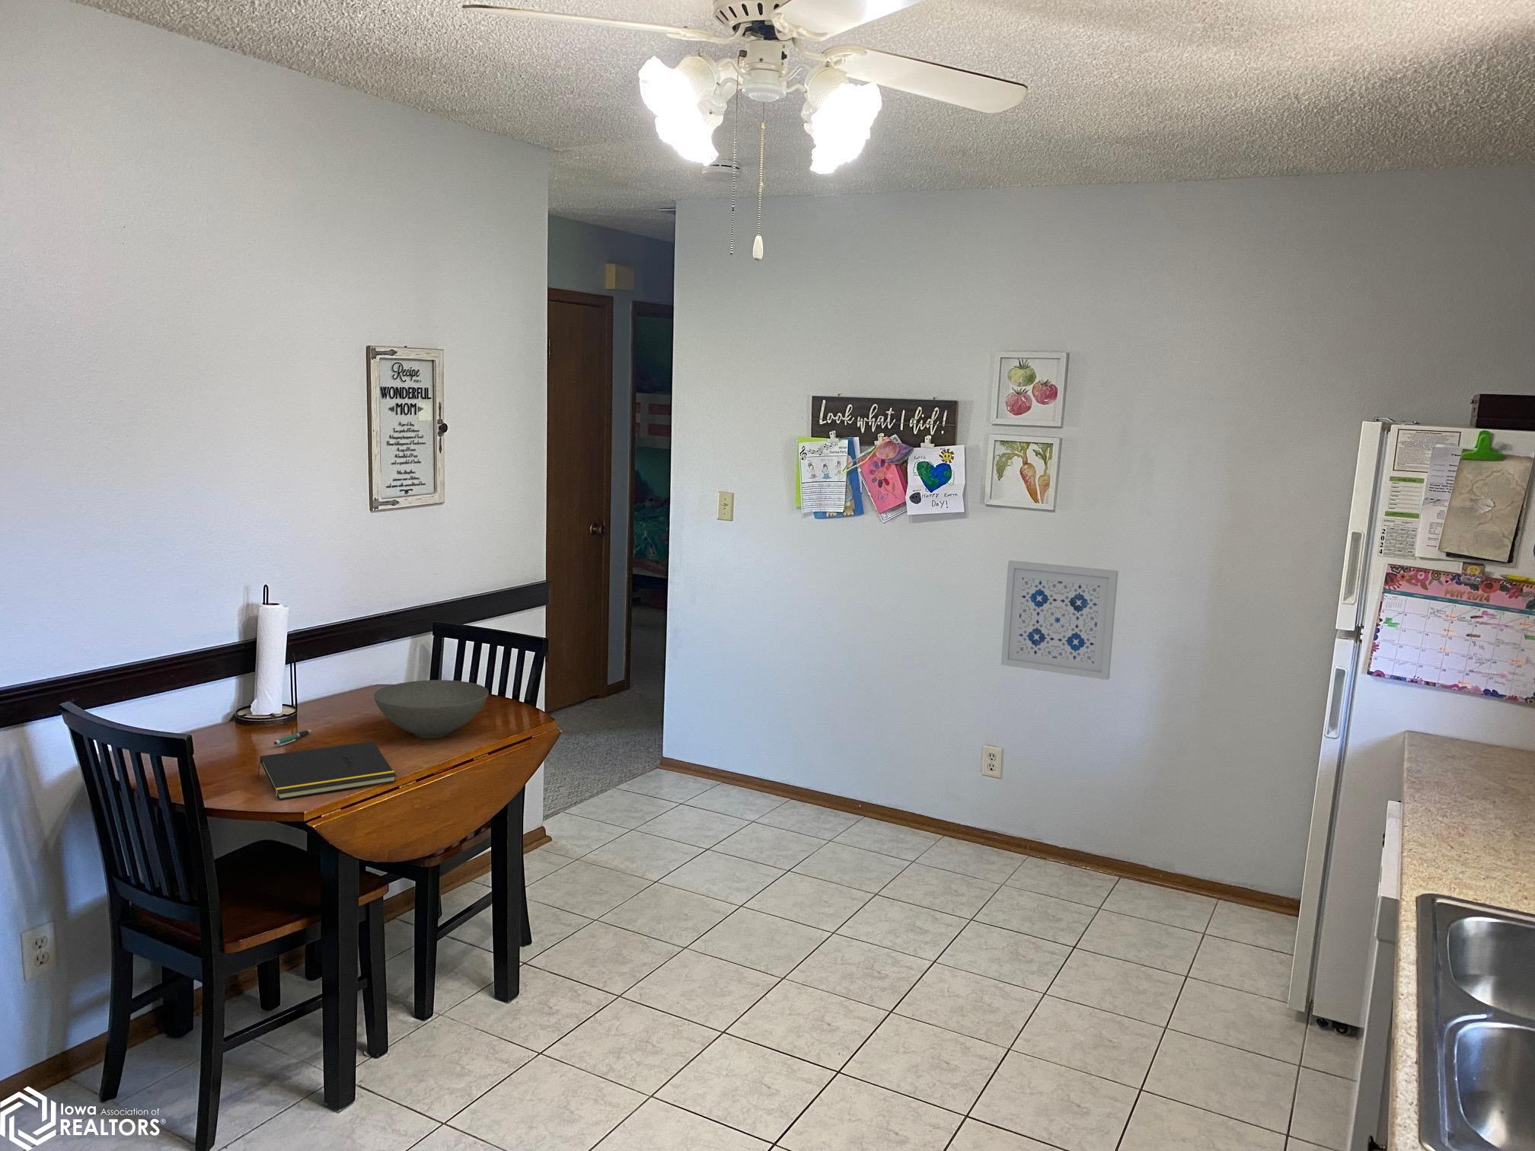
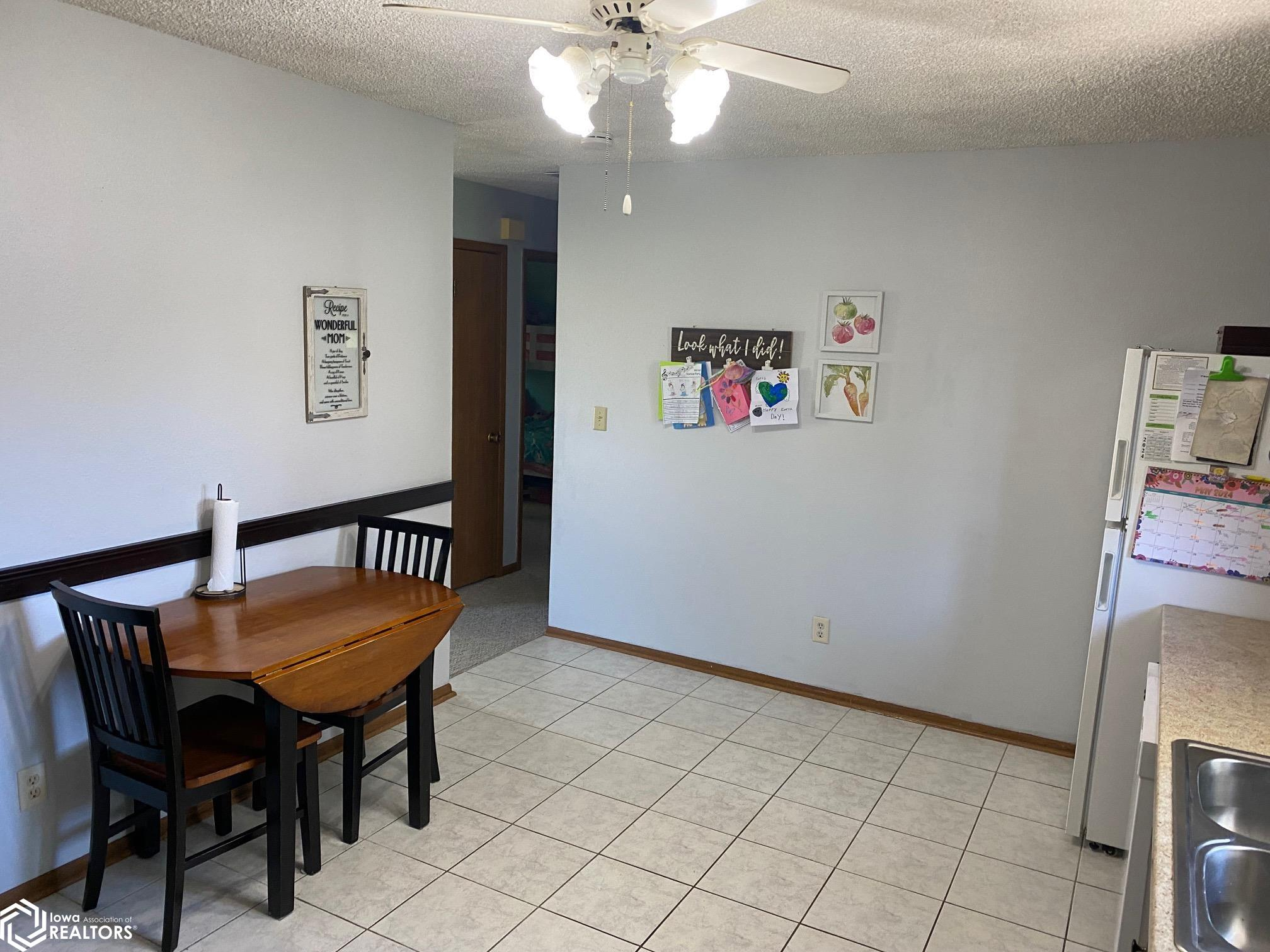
- notepad (329, 768)
- bowl (431, 712)
- wall art (1058, 619)
- pen (294, 736)
